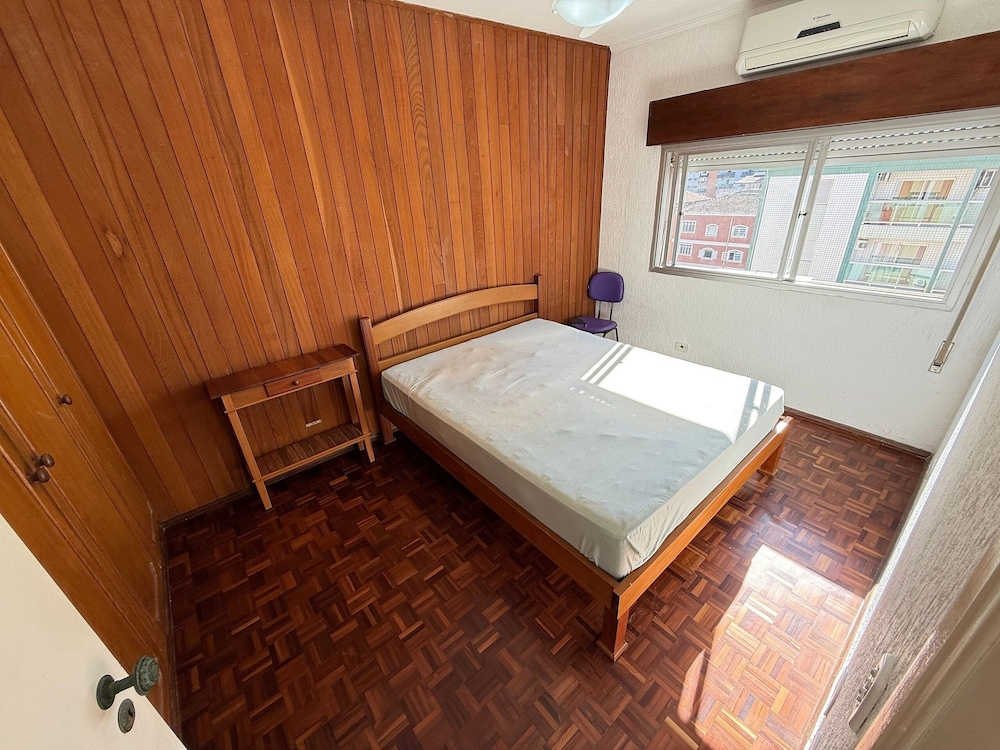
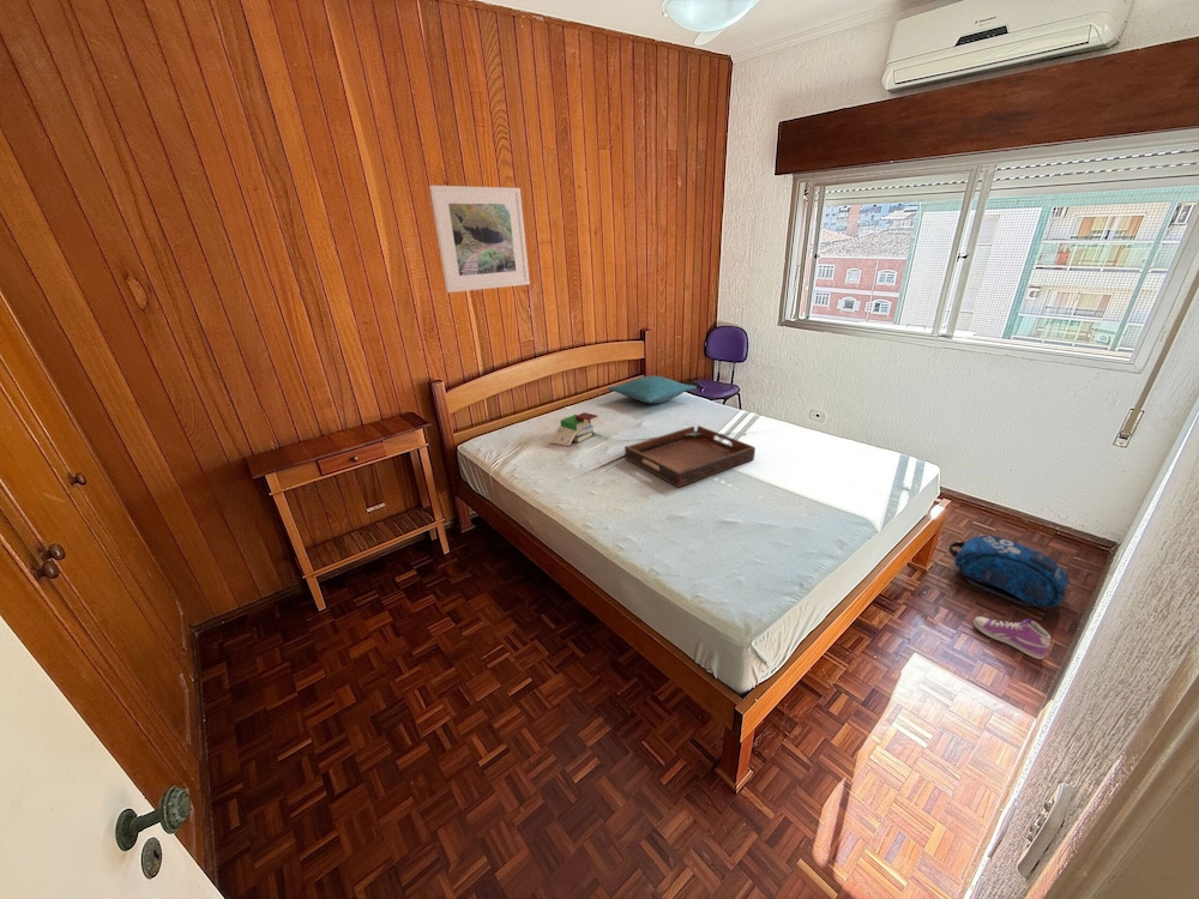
+ sneaker (1012, 627)
+ book (574, 428)
+ pillow (651, 388)
+ backpack (1004, 566)
+ serving tray (688, 452)
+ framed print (483, 239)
